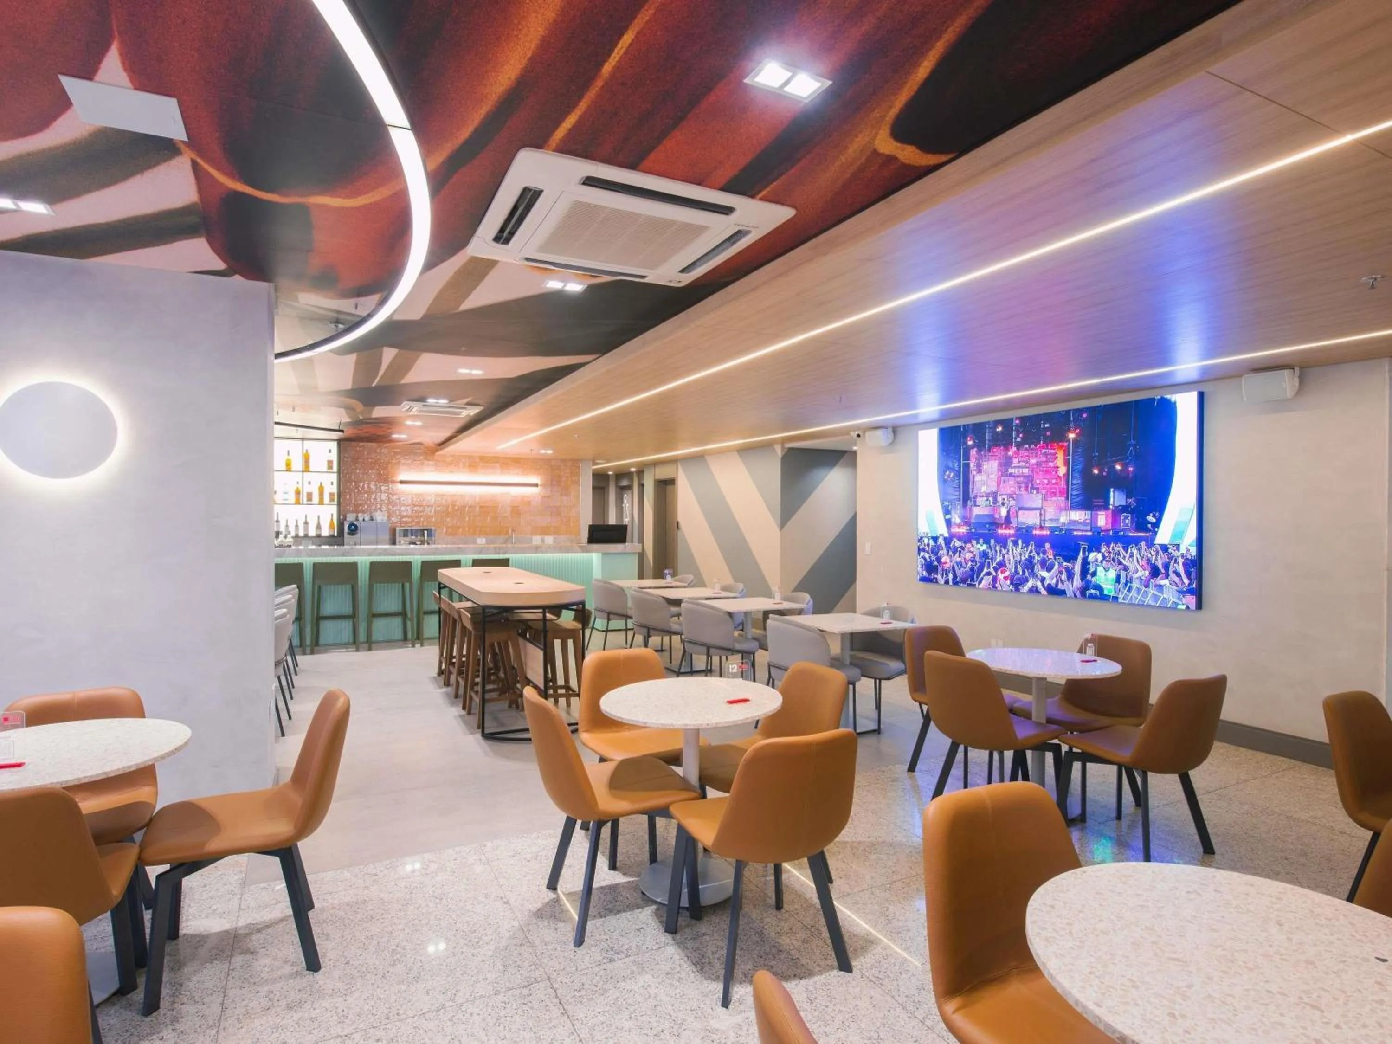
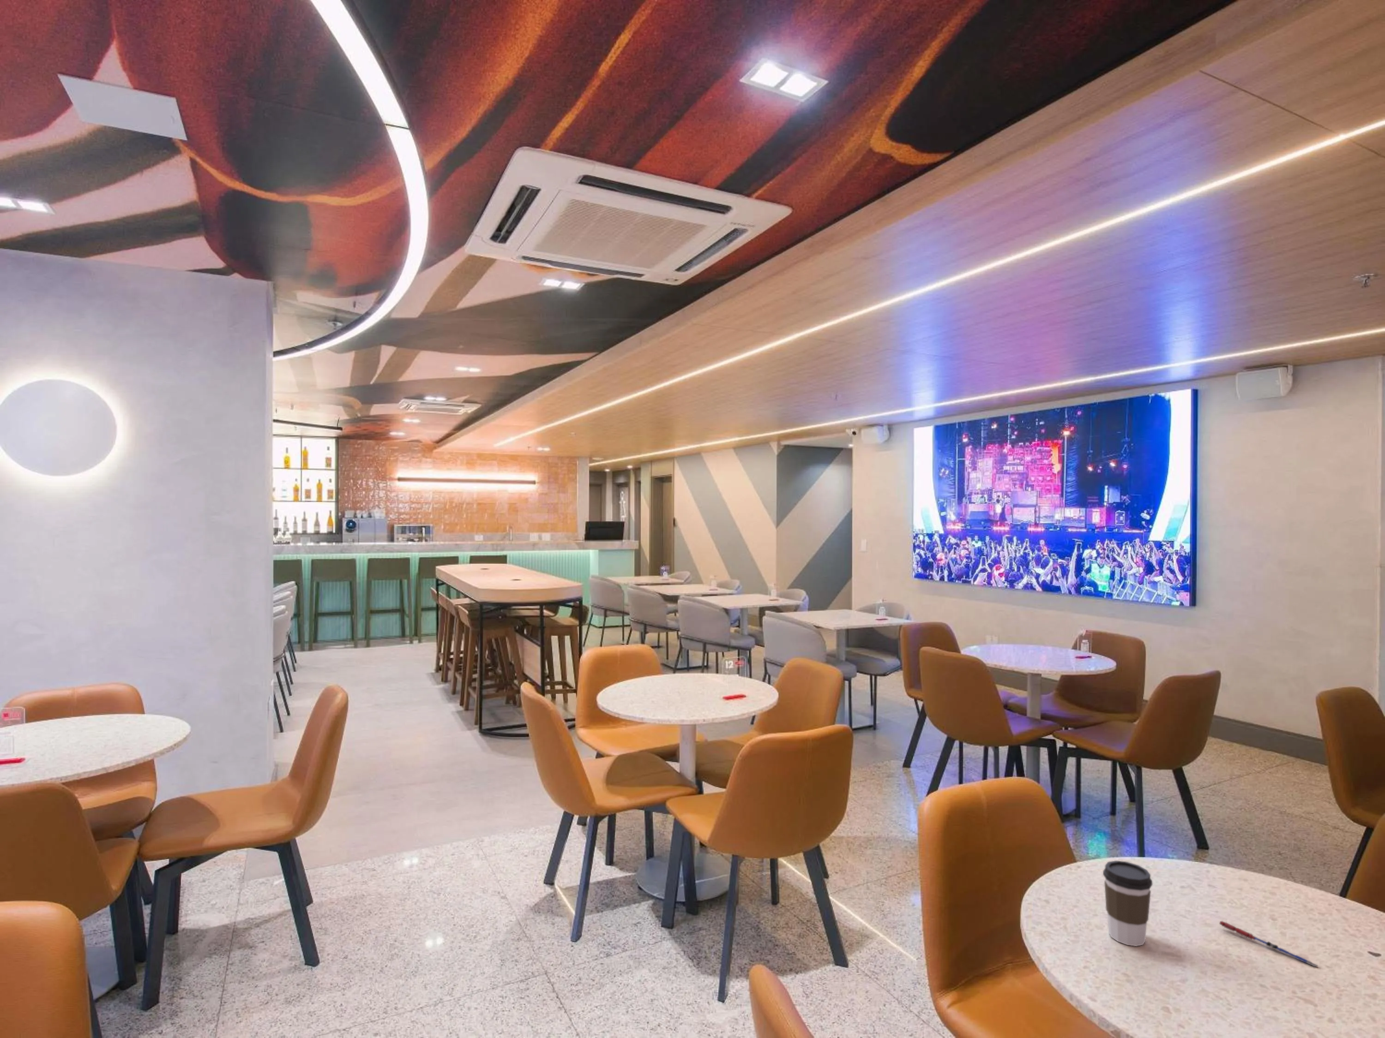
+ pen (1266, 942)
+ coffee cup (1127, 903)
